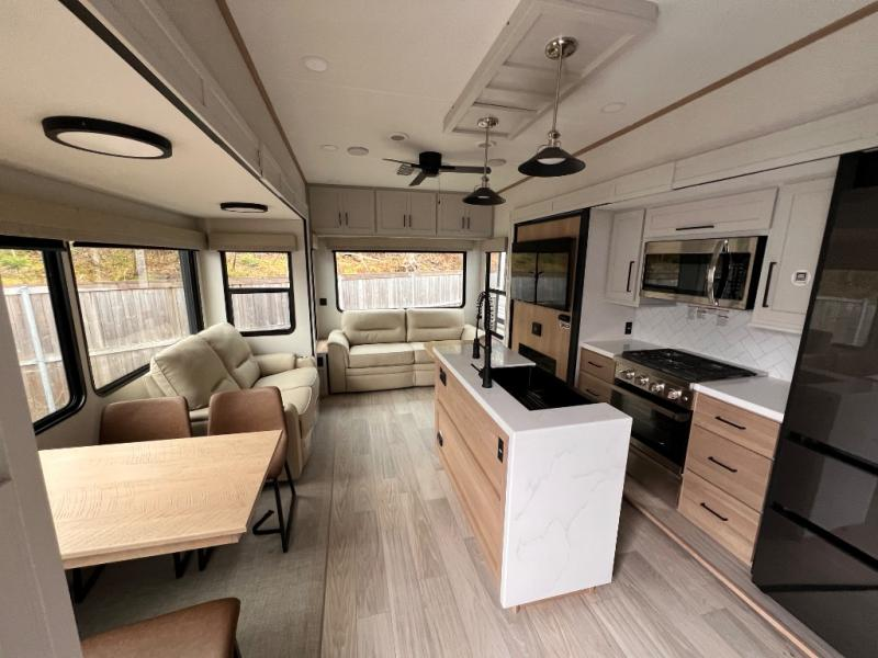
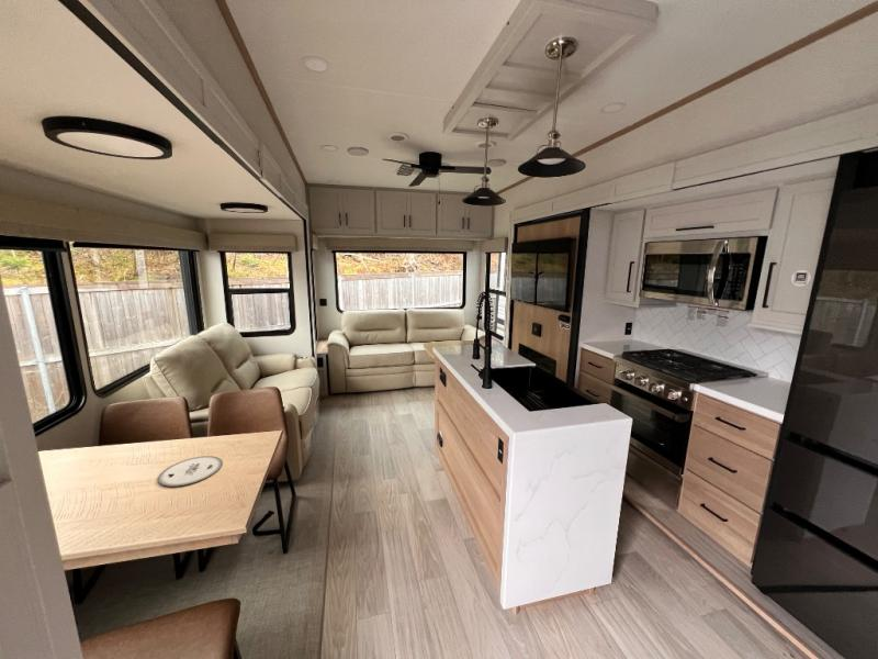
+ plate (191, 469)
